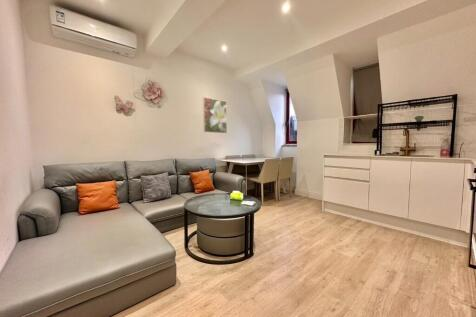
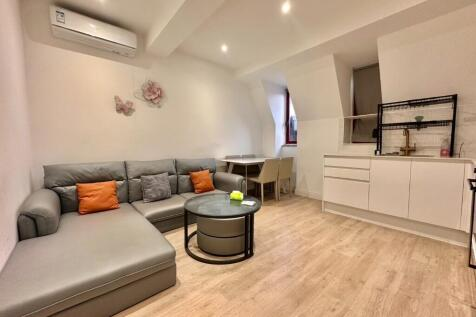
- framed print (215, 116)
